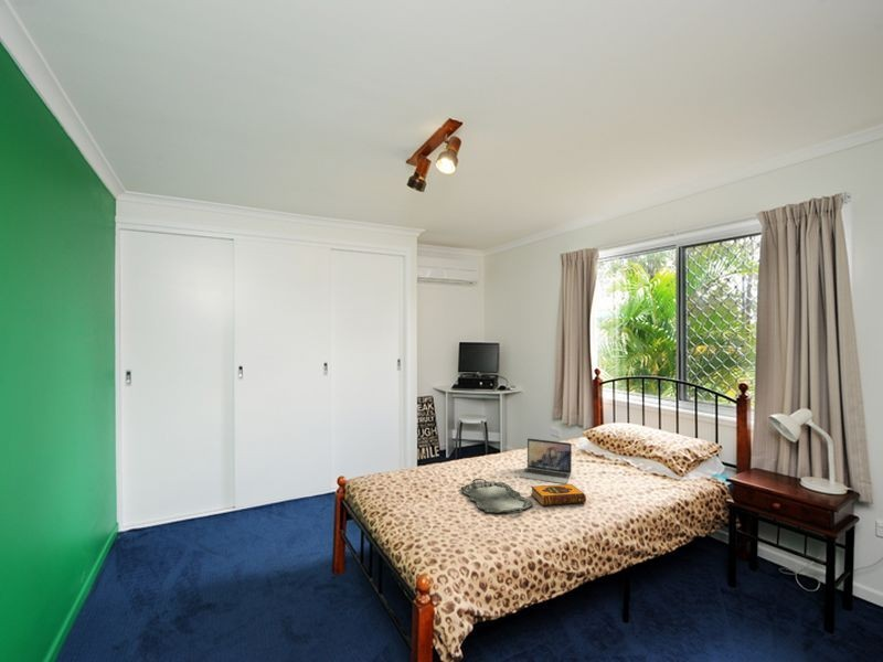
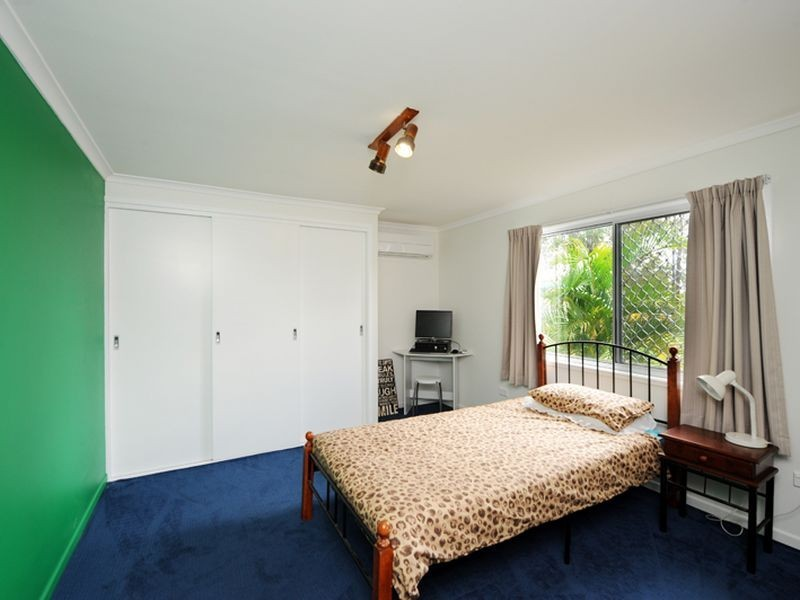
- serving tray (494, 495)
- hardback book (557, 494)
- laptop (545, 460)
